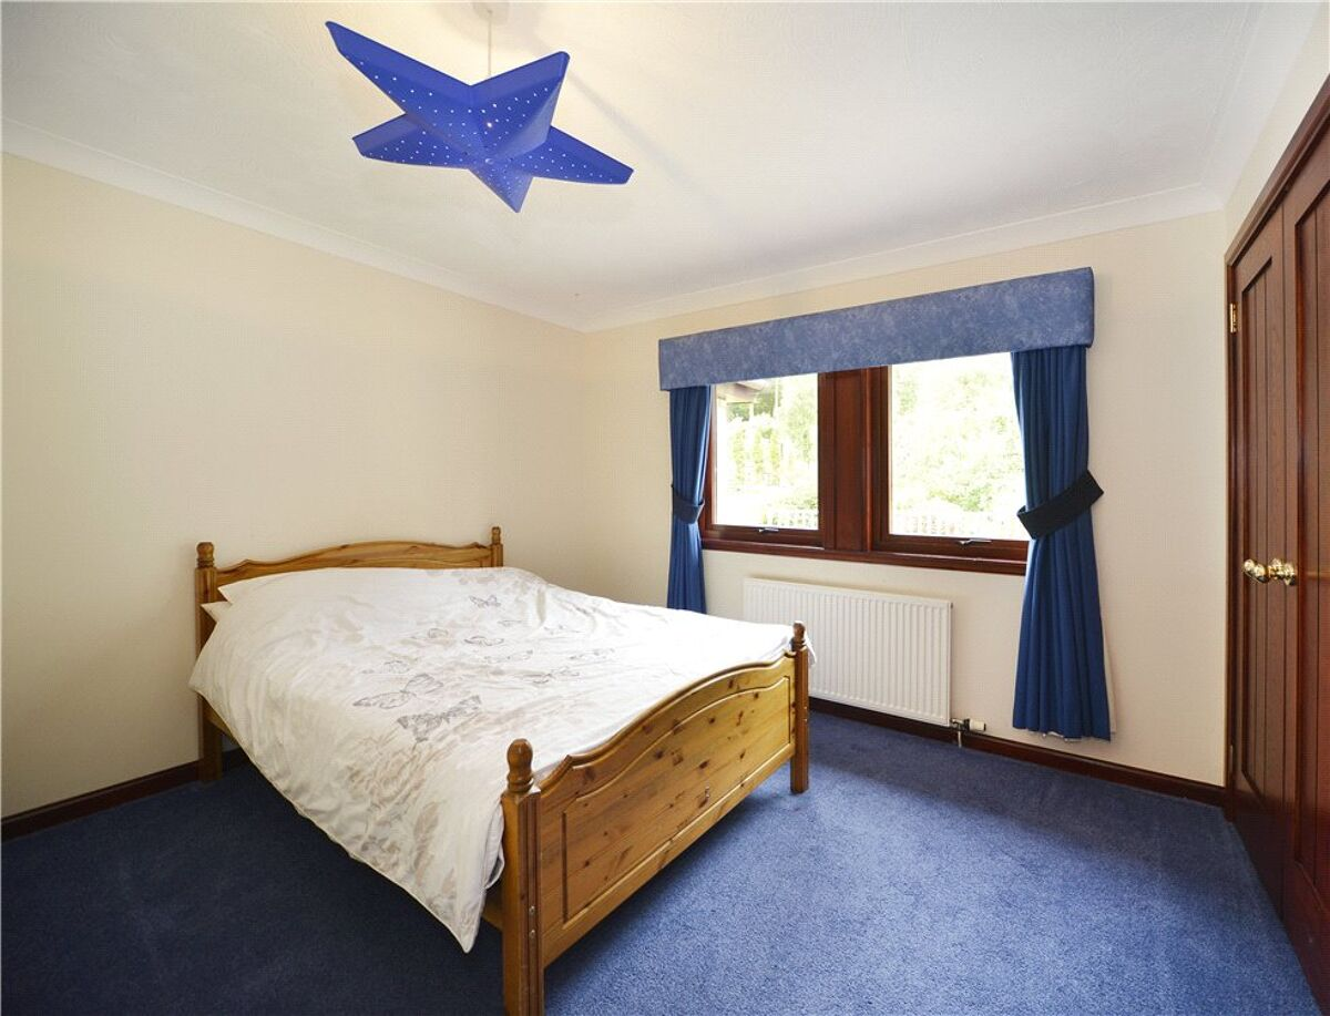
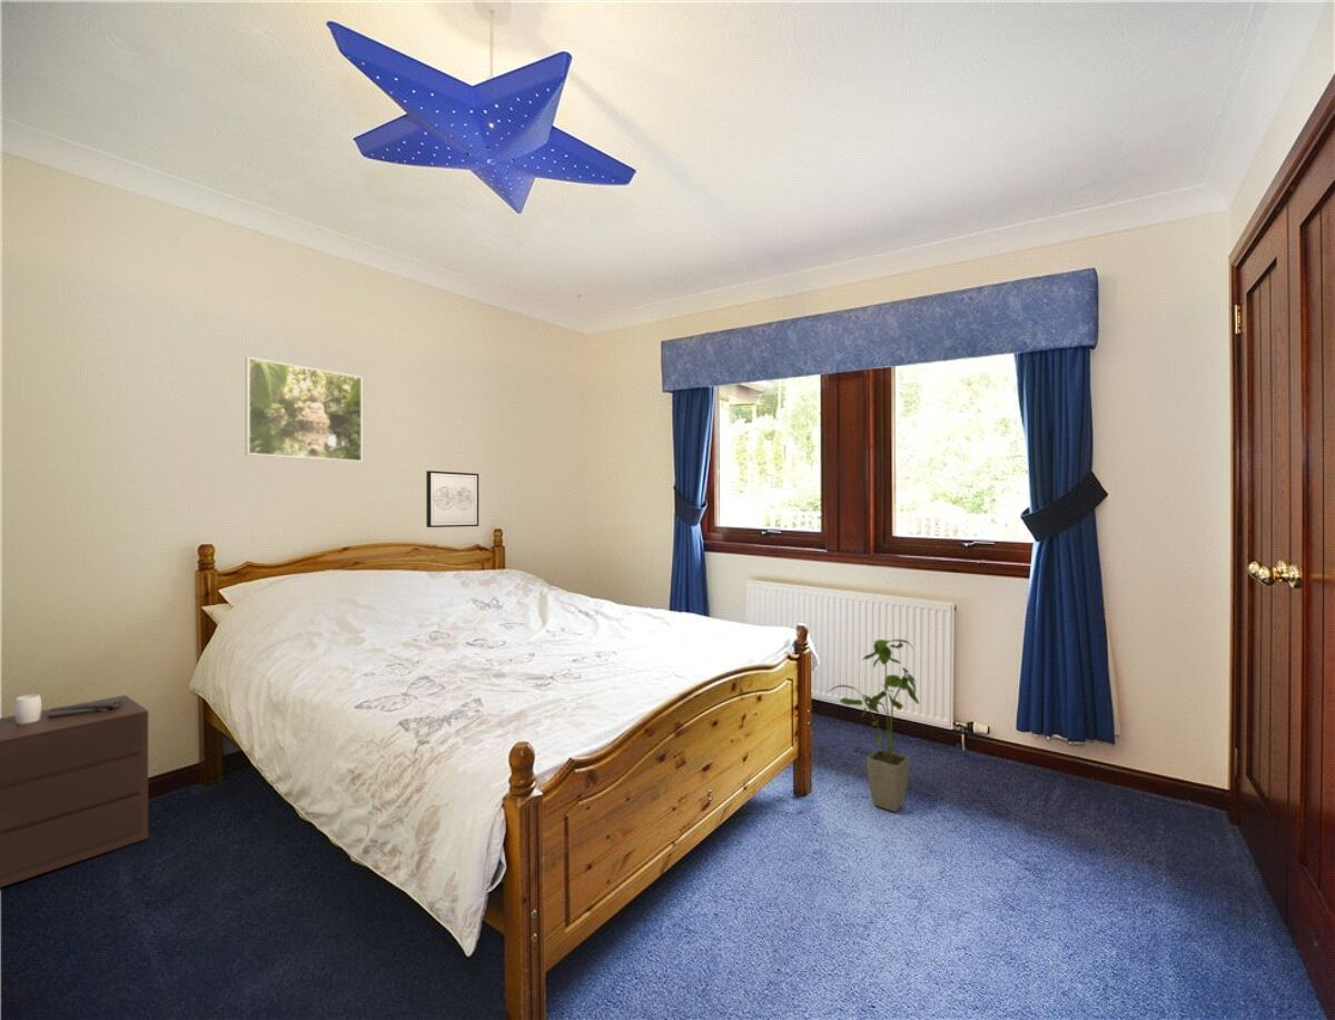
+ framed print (307, 413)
+ wall art (453, 499)
+ house plant (878, 719)
+ nightstand (60, 771)
